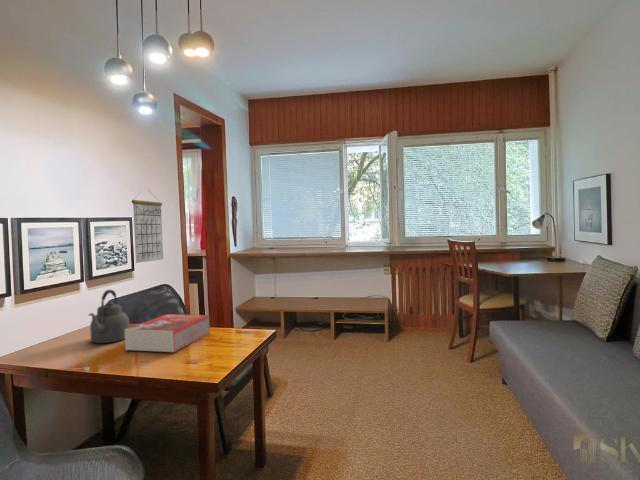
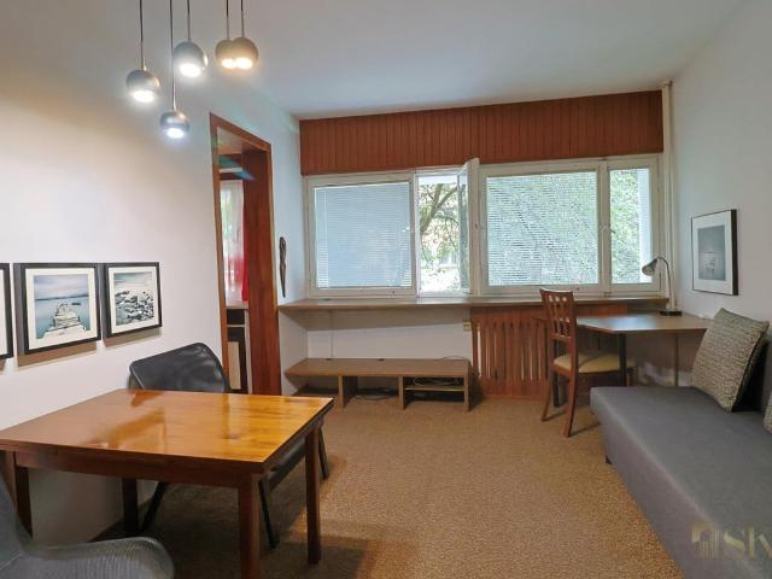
- kettle (105, 316)
- calendar (148, 224)
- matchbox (170, 331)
